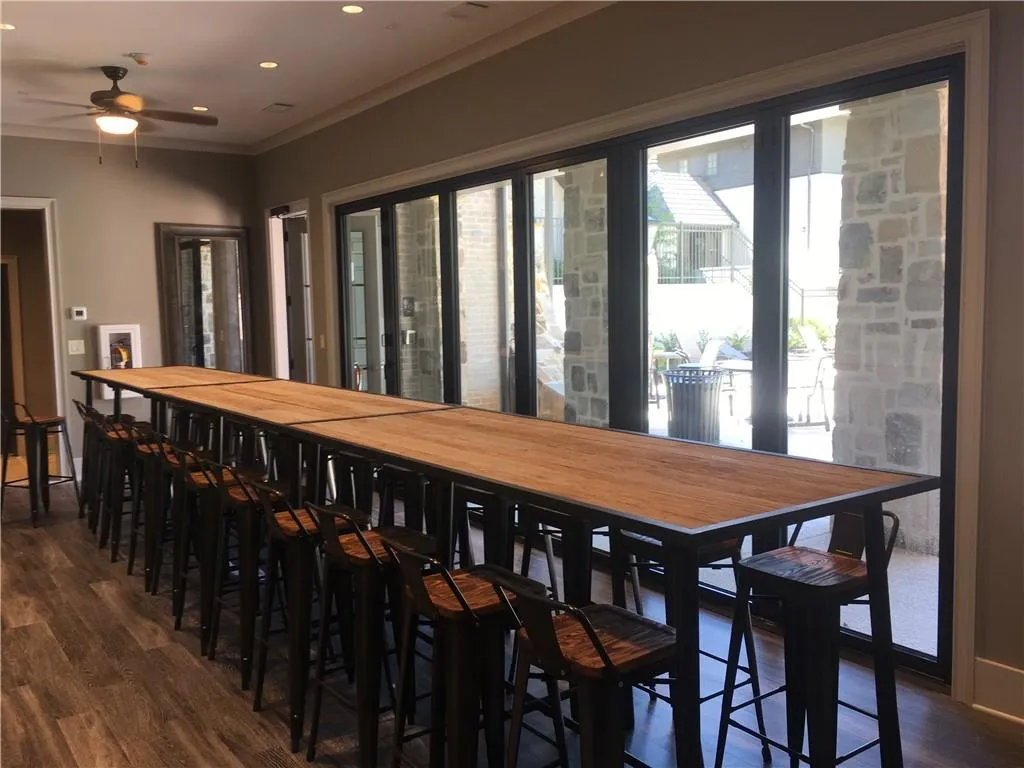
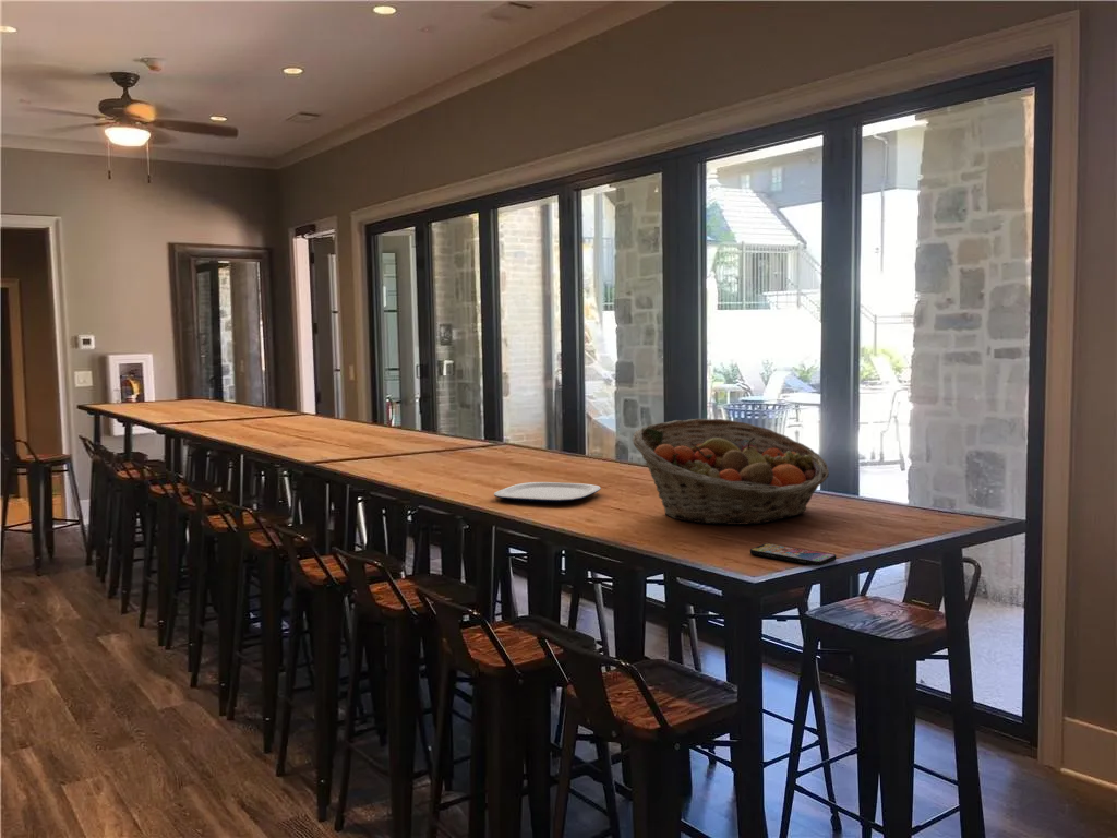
+ smartphone (792, 553)
+ plate (548, 492)
+ fruit basket (730, 467)
